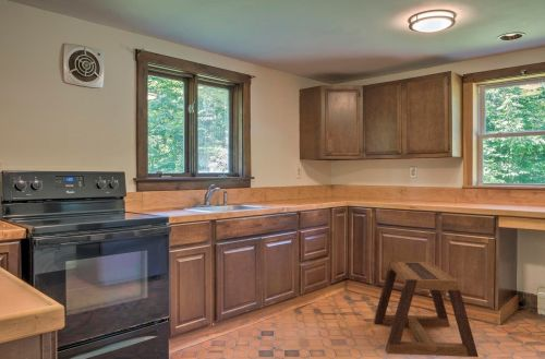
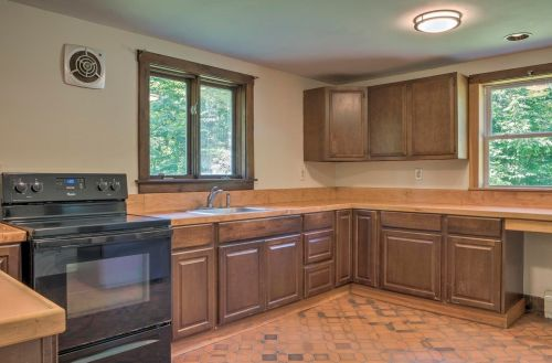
- stool (411, 301)
